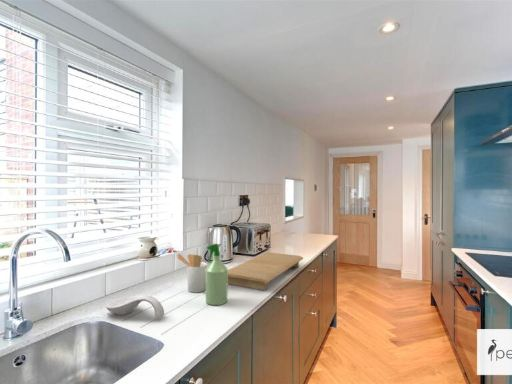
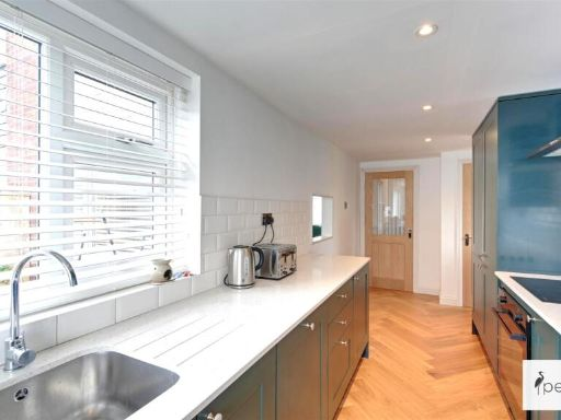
- utensil holder (191, 271)
- cutting board (265, 268)
- spray bottle (216, 272)
- spoon rest (135, 304)
